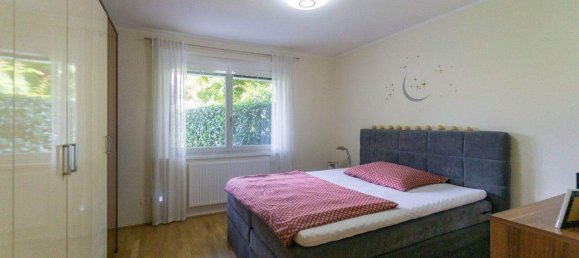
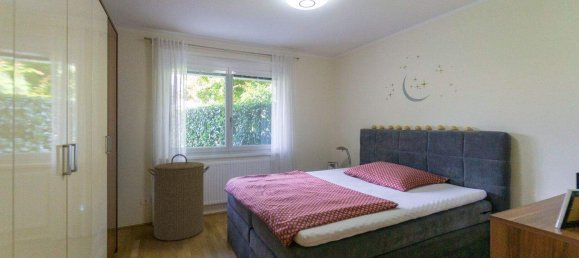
+ laundry hamper (179, 192)
